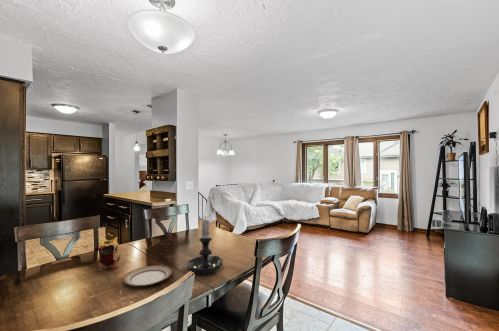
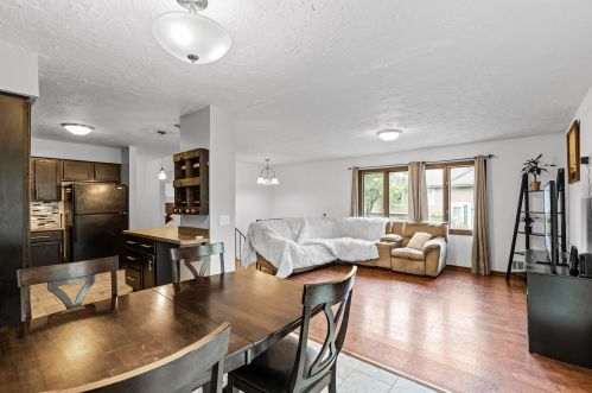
- candle holder (205, 241)
- teapot (108, 253)
- plate (148, 276)
